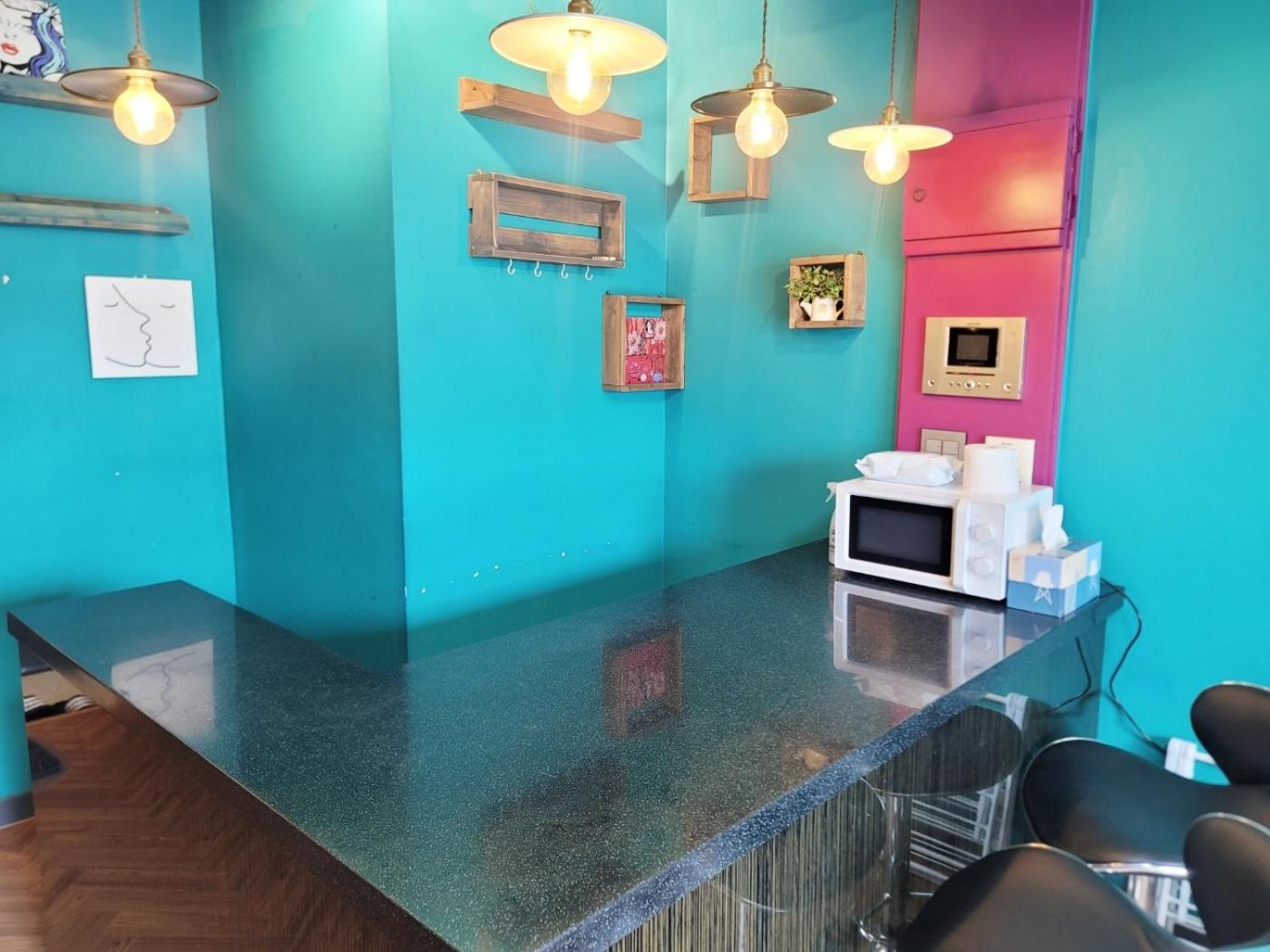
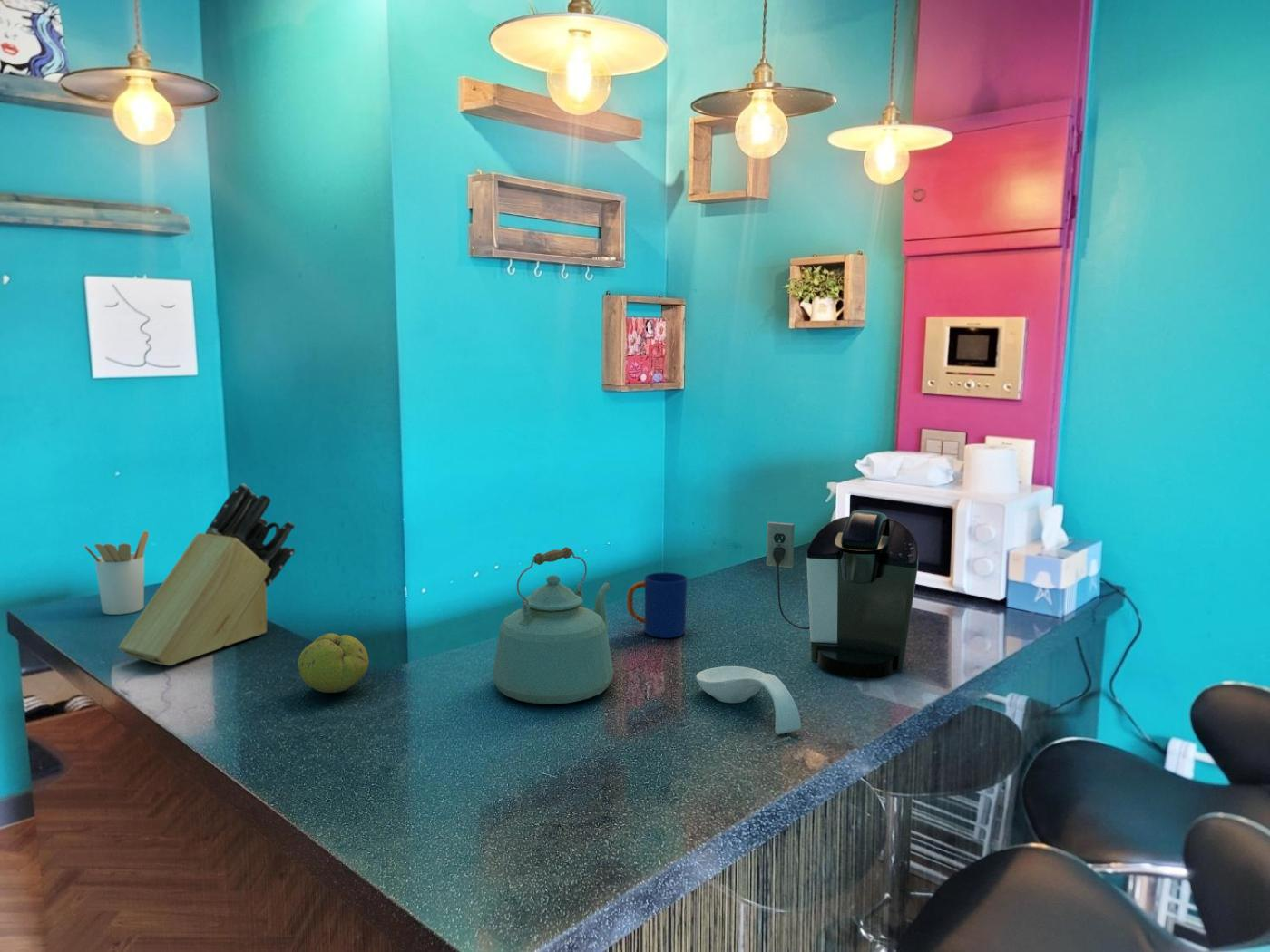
+ mug (656, 605)
+ kettle (562, 617)
+ spoon rest (749, 687)
+ knife block (213, 567)
+ utensil holder (119, 573)
+ fruit (333, 664)
+ coffee maker (832, 584)
